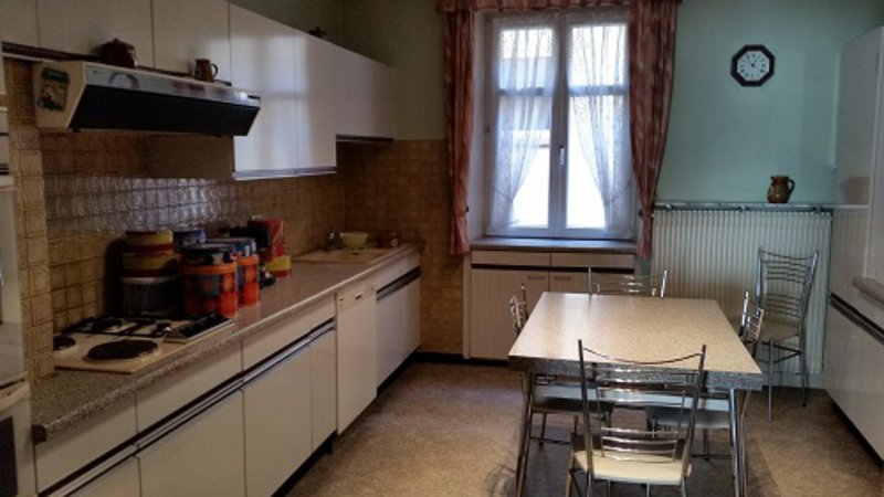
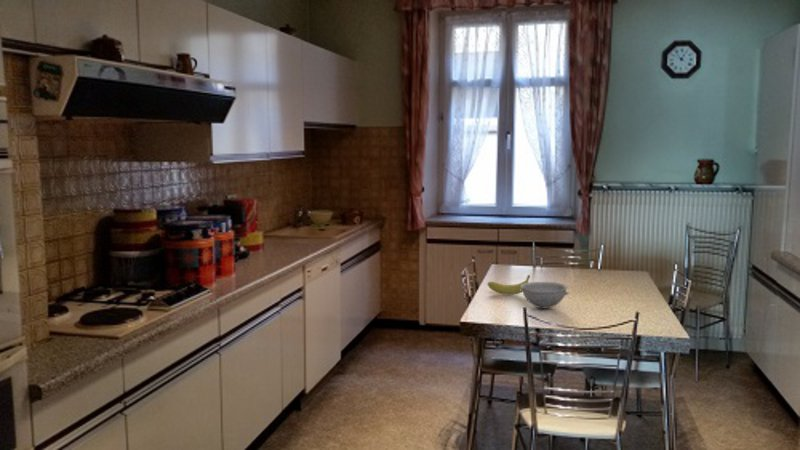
+ fruit (508, 285)
+ bowl (543, 296)
